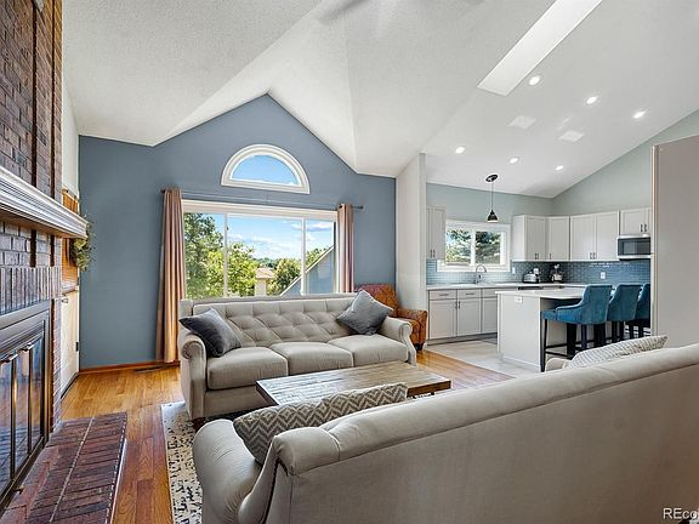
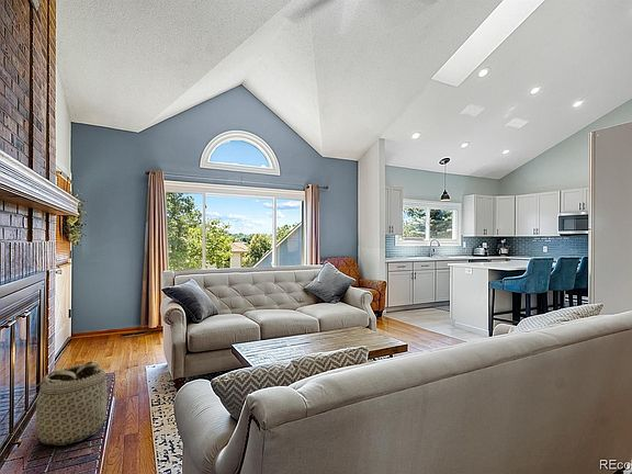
+ basket (69, 398)
